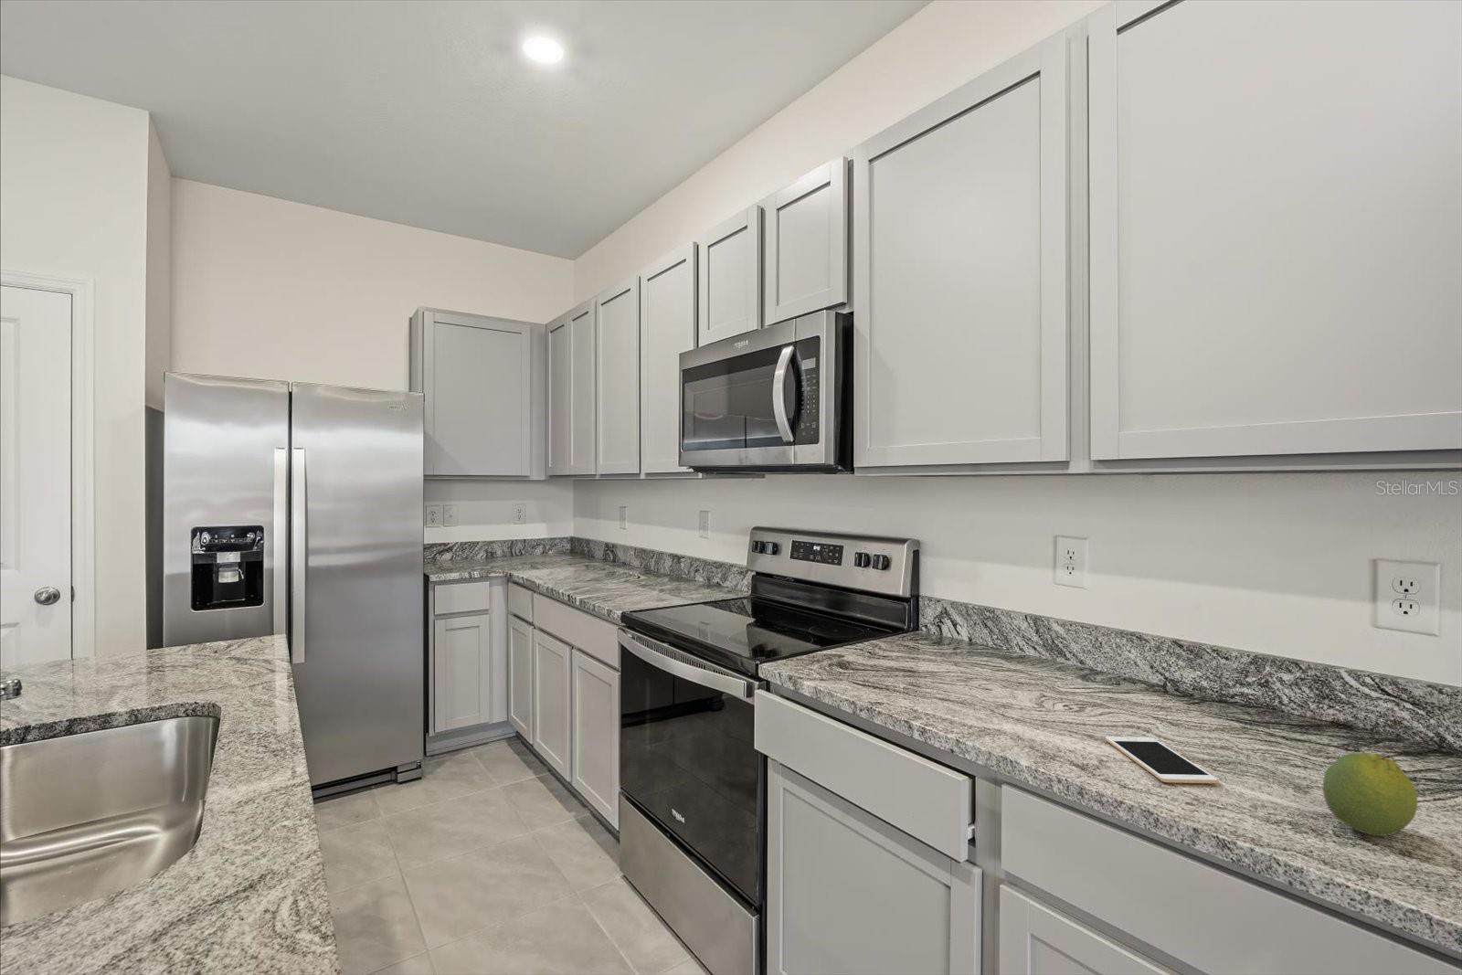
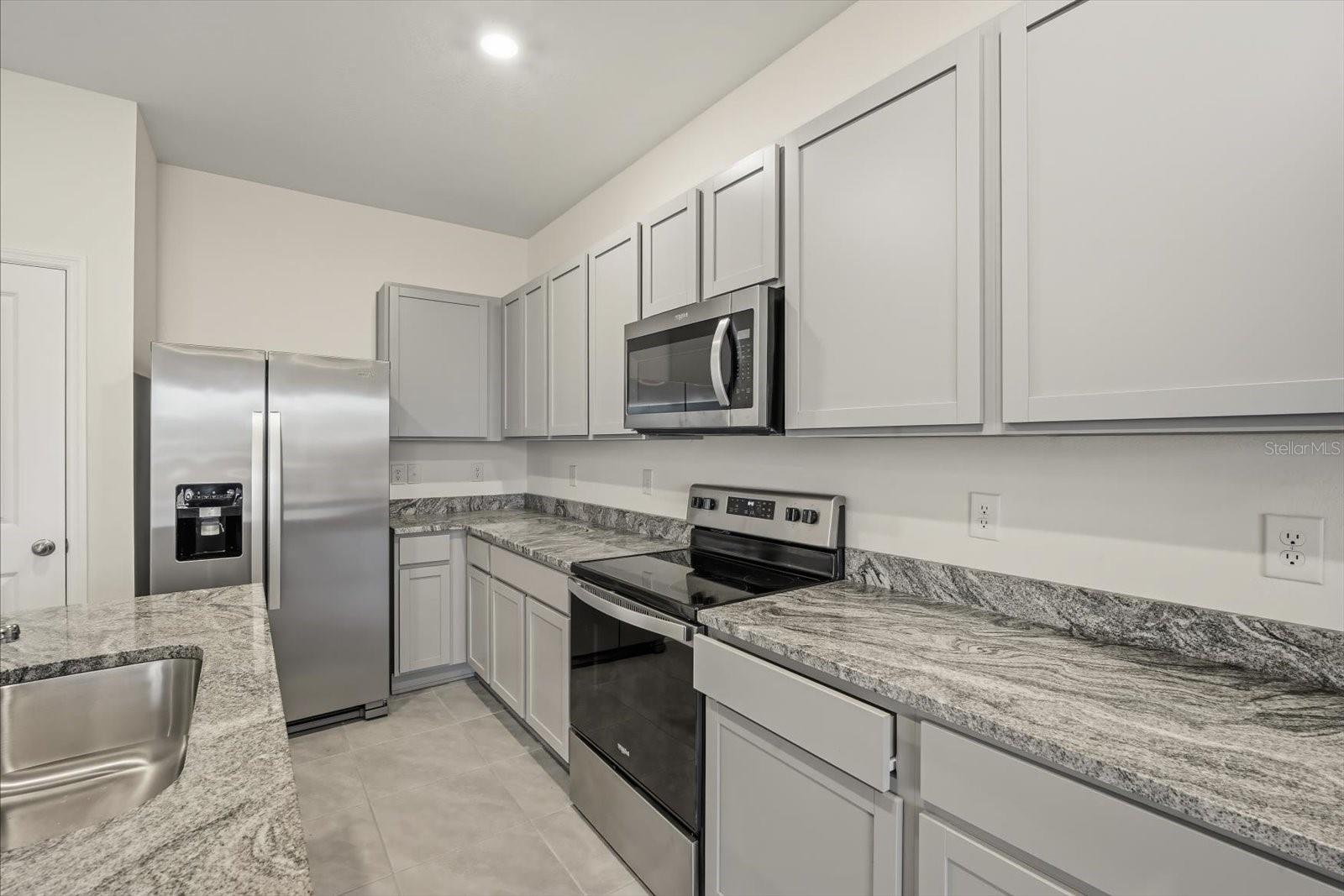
- fruit (1367, 792)
- cell phone (1156, 757)
